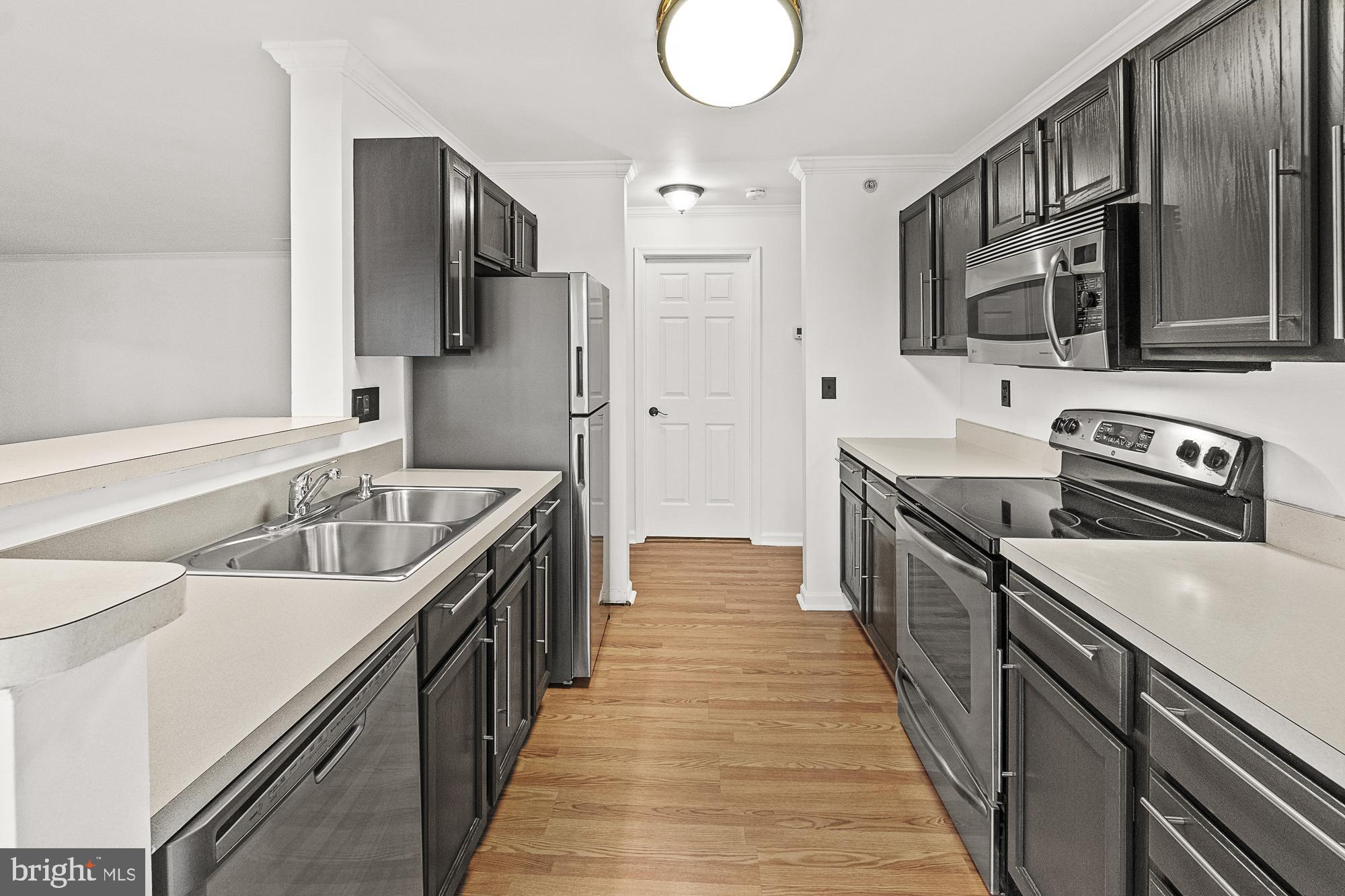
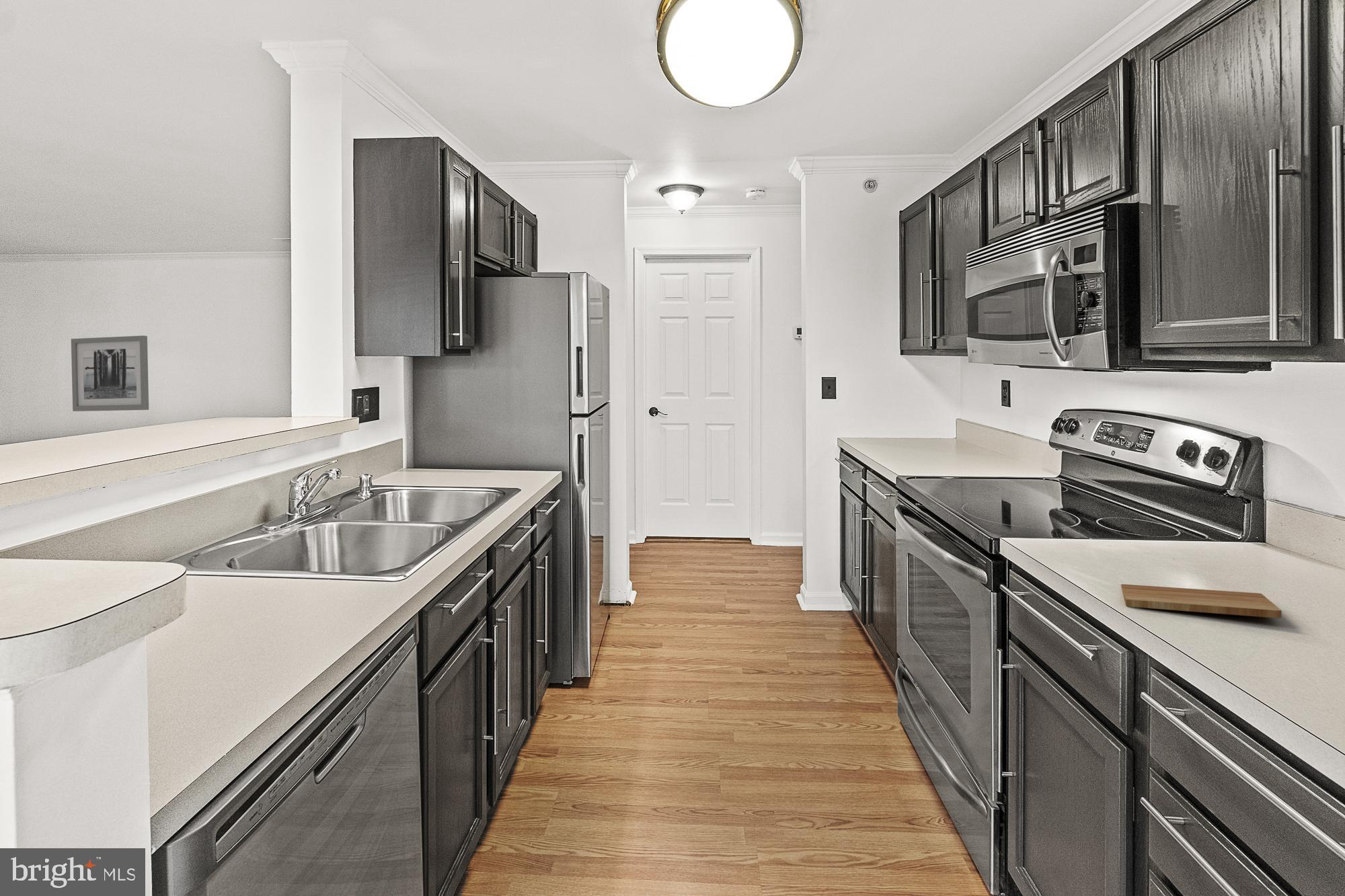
+ wall art (109, 374)
+ cutting board (1194, 600)
